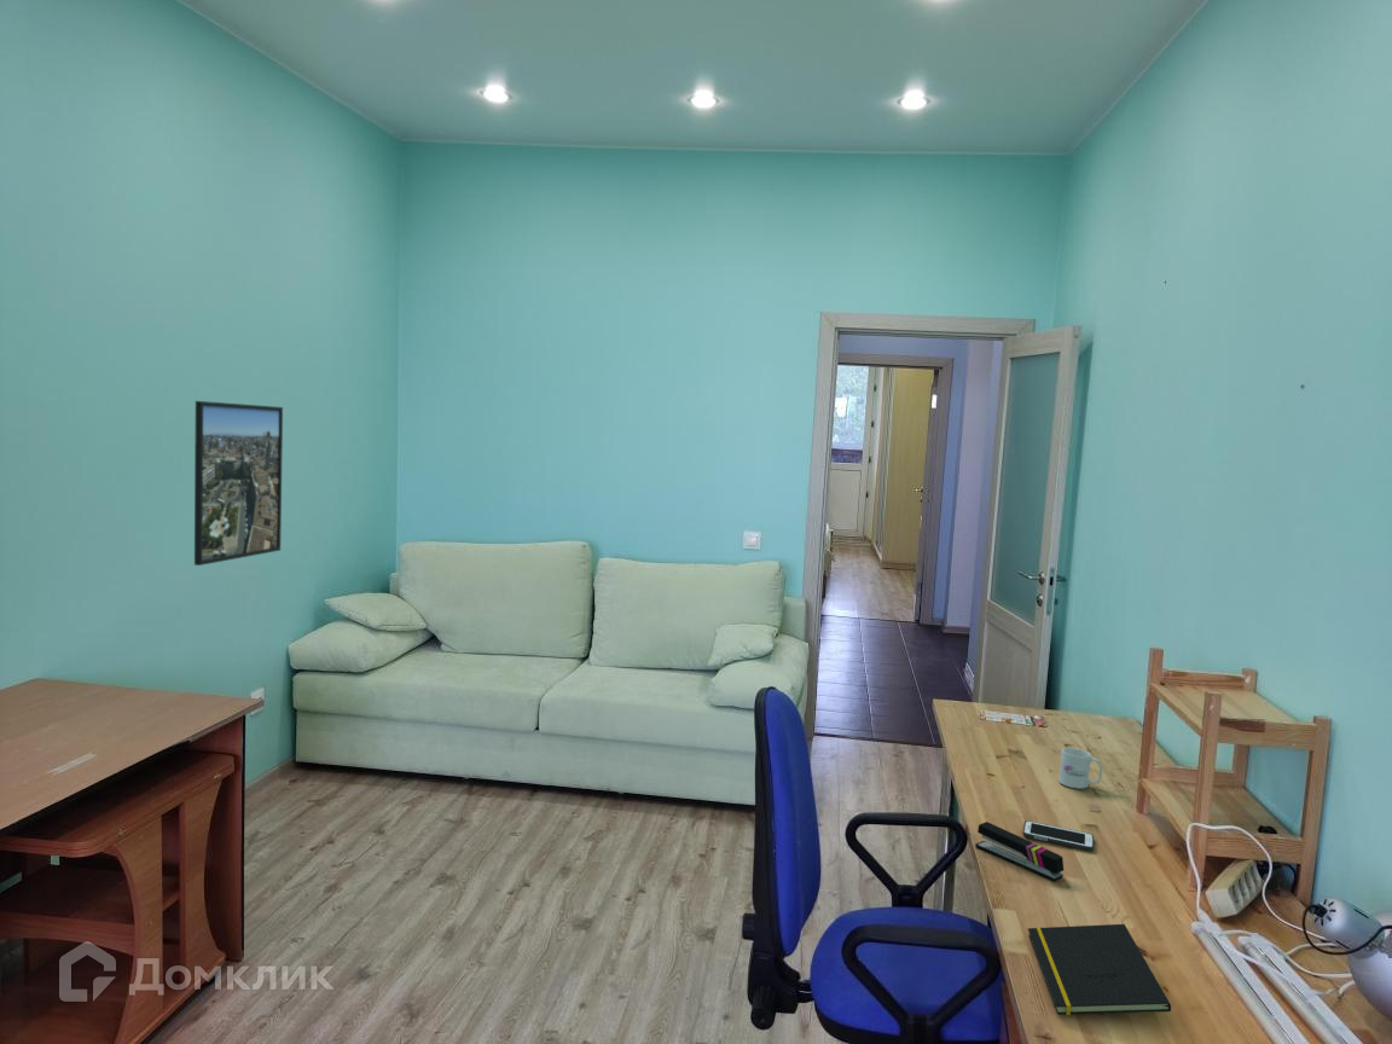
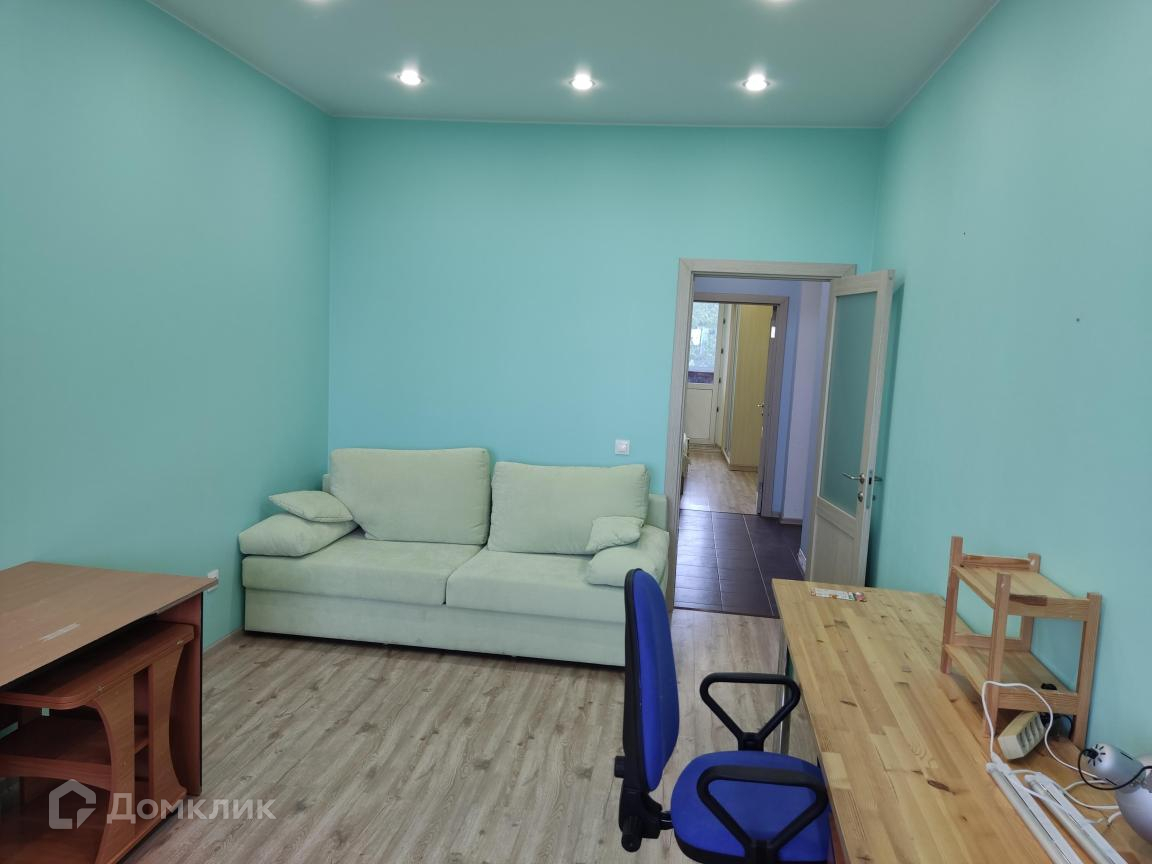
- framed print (240, 481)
- cell phone (1057, 835)
- stapler (1019, 849)
- notepad (1092, 965)
- mug (1080, 768)
